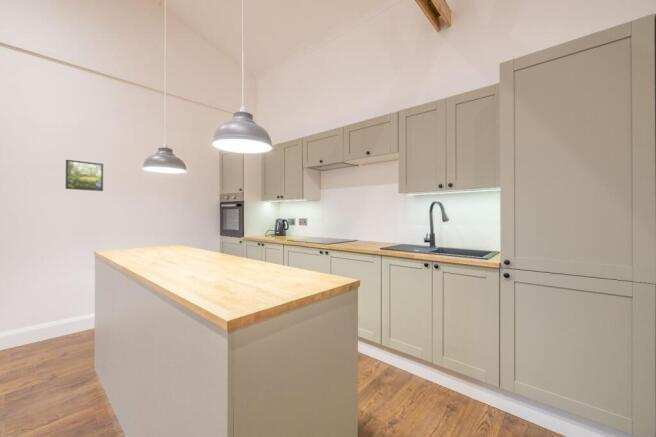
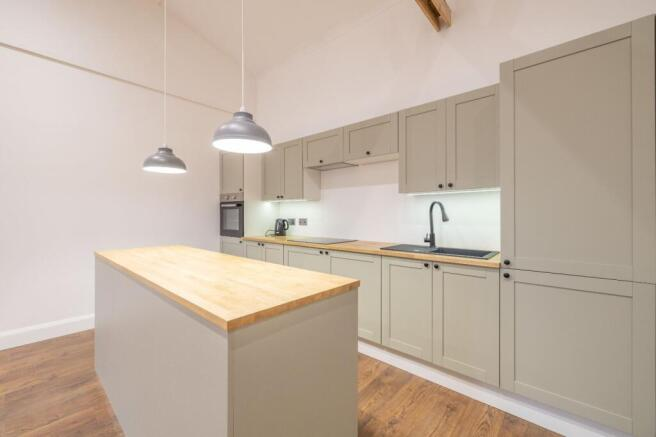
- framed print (85, 175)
